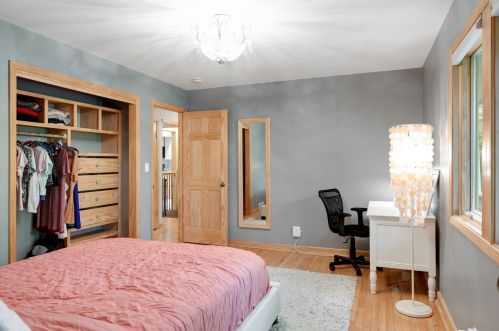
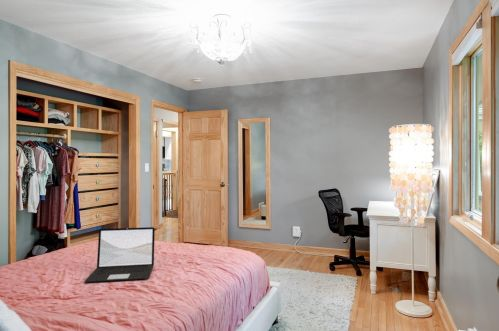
+ laptop (122, 252)
